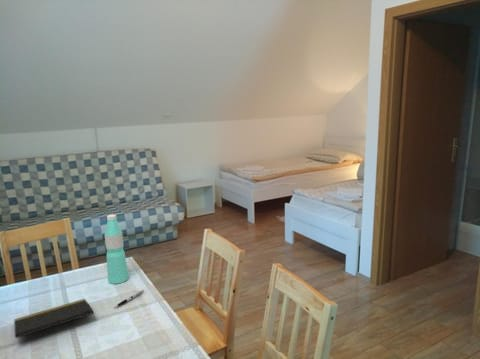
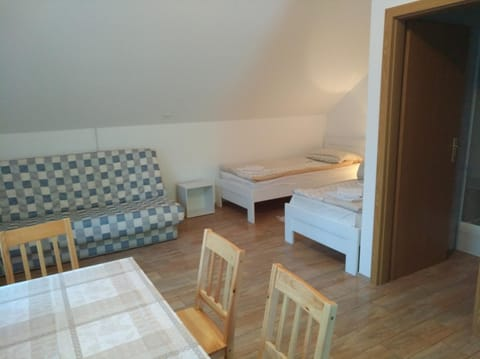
- water bottle (115, 247)
- notepad (53, 316)
- pen (129, 298)
